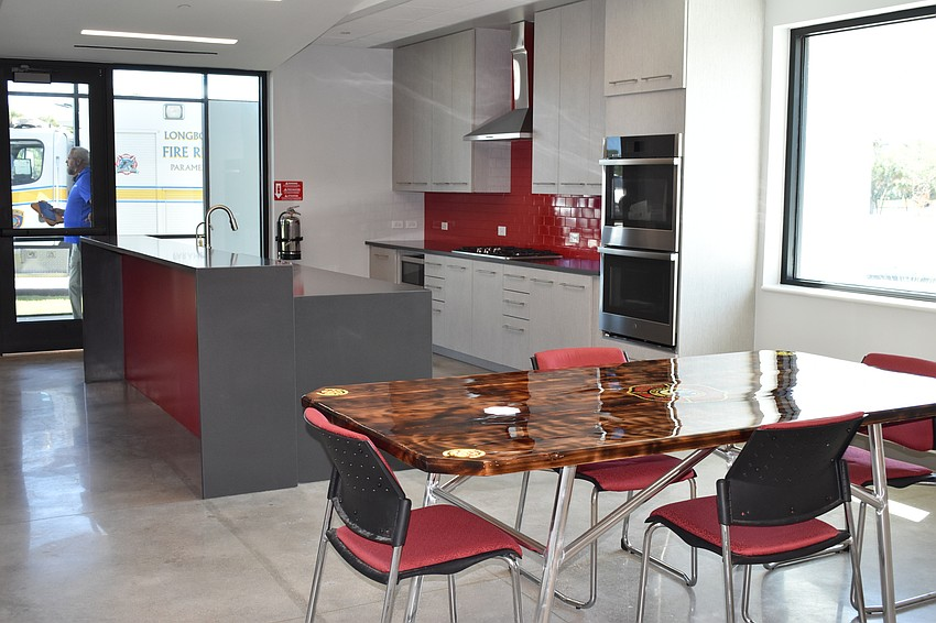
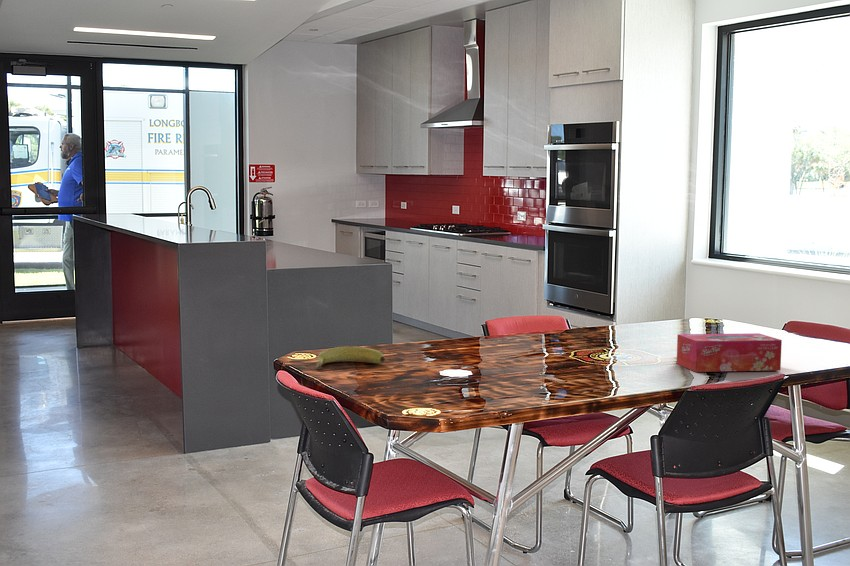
+ tissue box (728, 352)
+ banana (344, 357)
